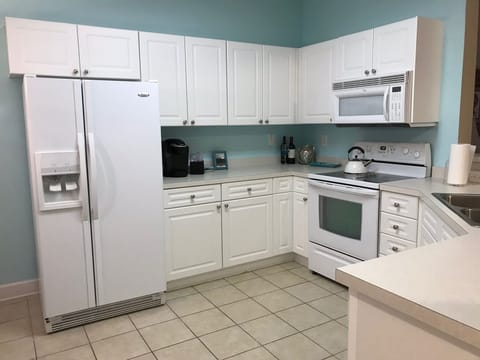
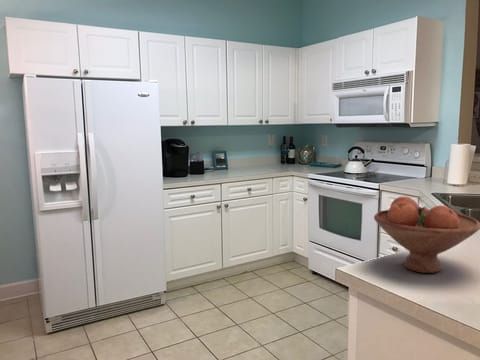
+ fruit bowl (424, 233)
